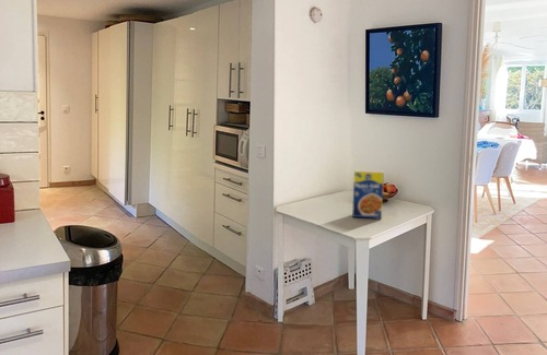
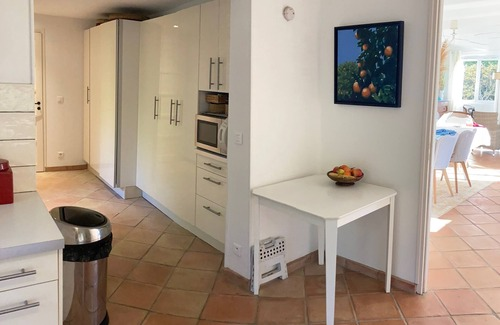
- legume (368, 193)
